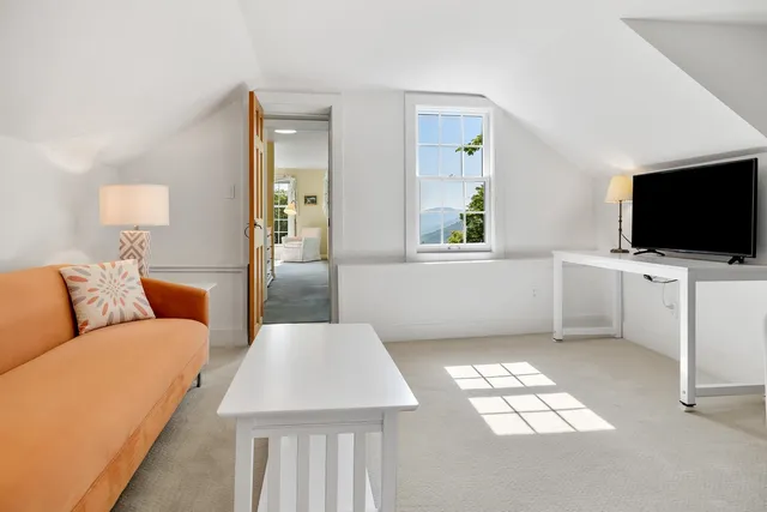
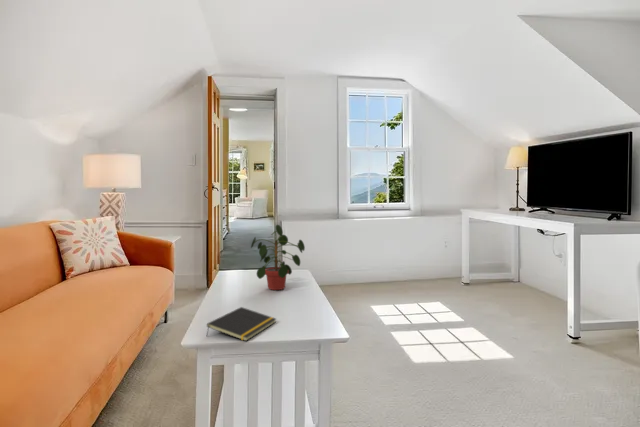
+ potted plant (279, 255)
+ notepad (243, 322)
